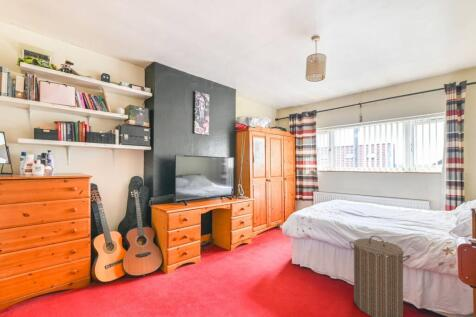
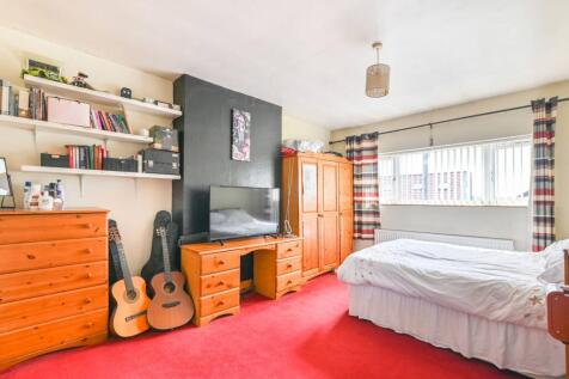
- laundry hamper (377, 271)
